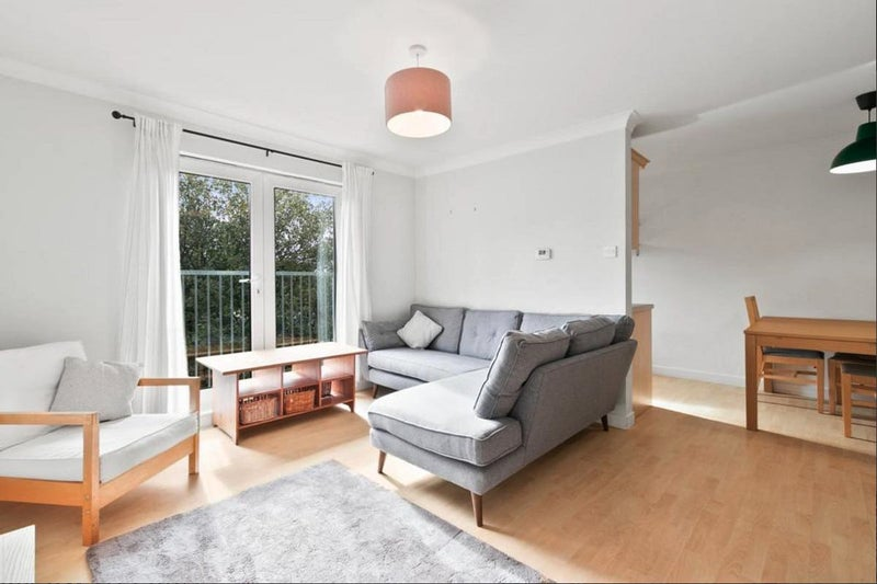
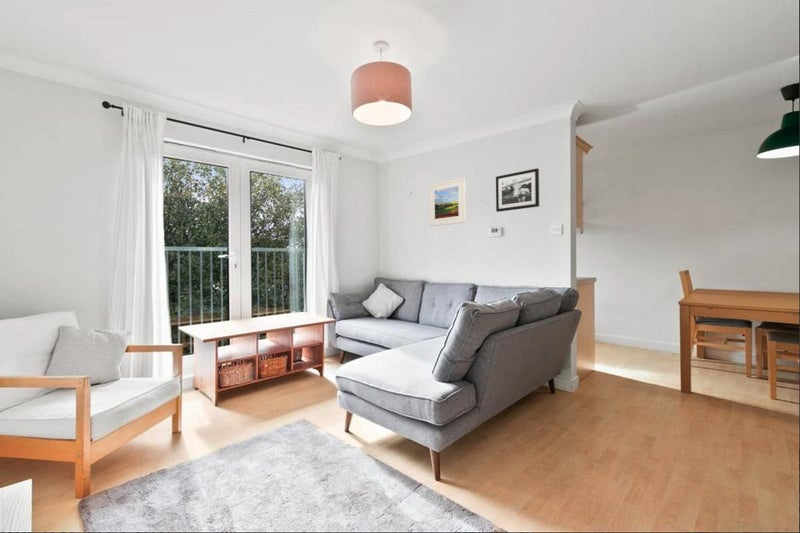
+ picture frame (516, 191)
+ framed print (446, 203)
